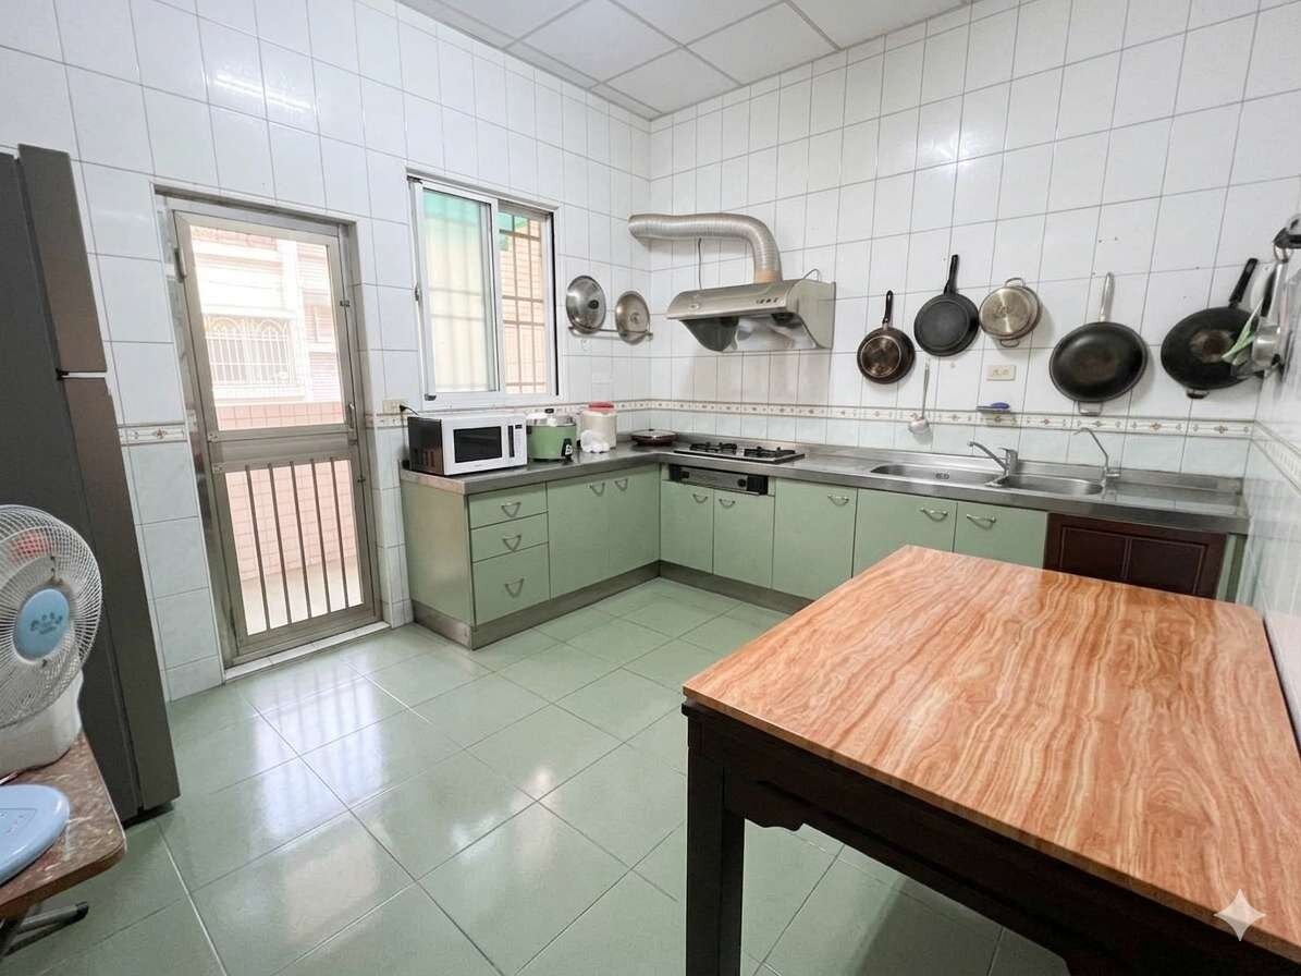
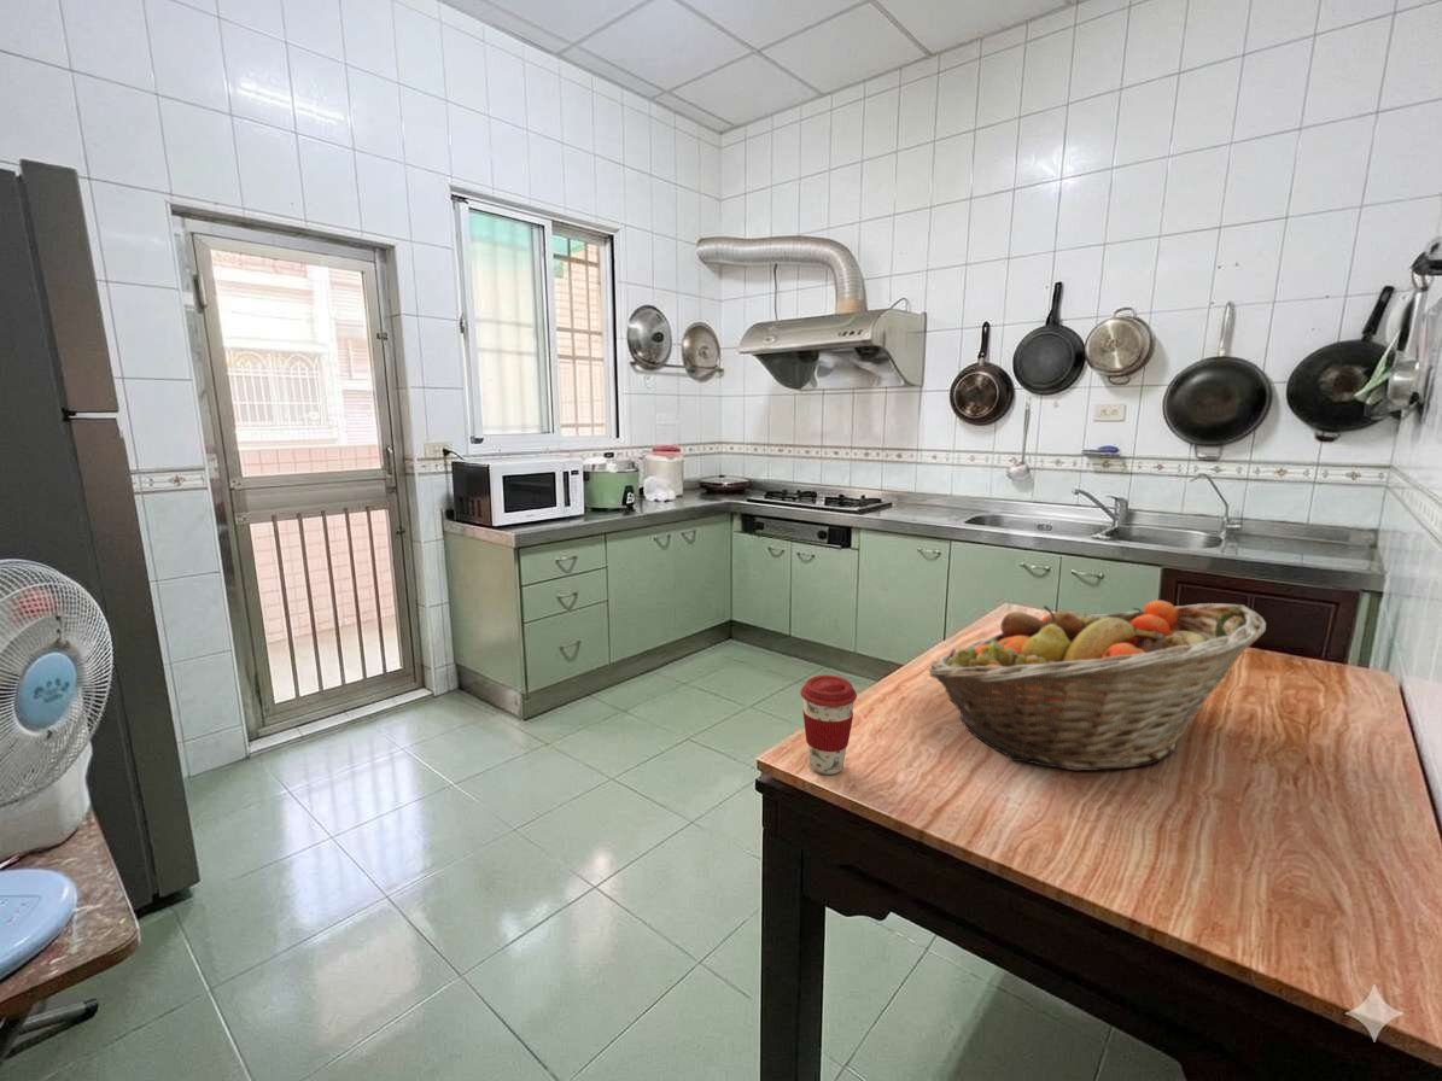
+ coffee cup (827, 725)
+ fruit basket (1086, 664)
